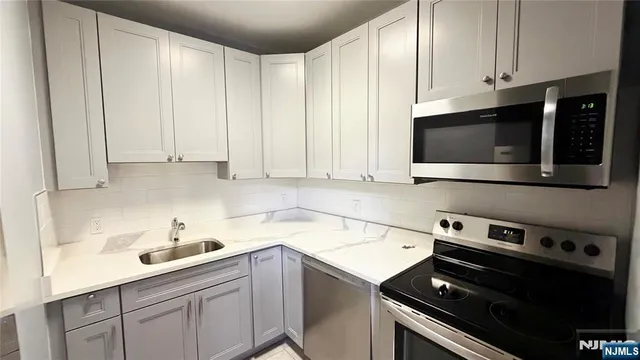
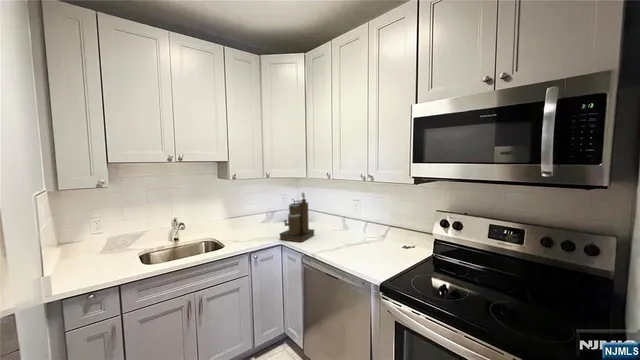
+ coffee maker (297, 214)
